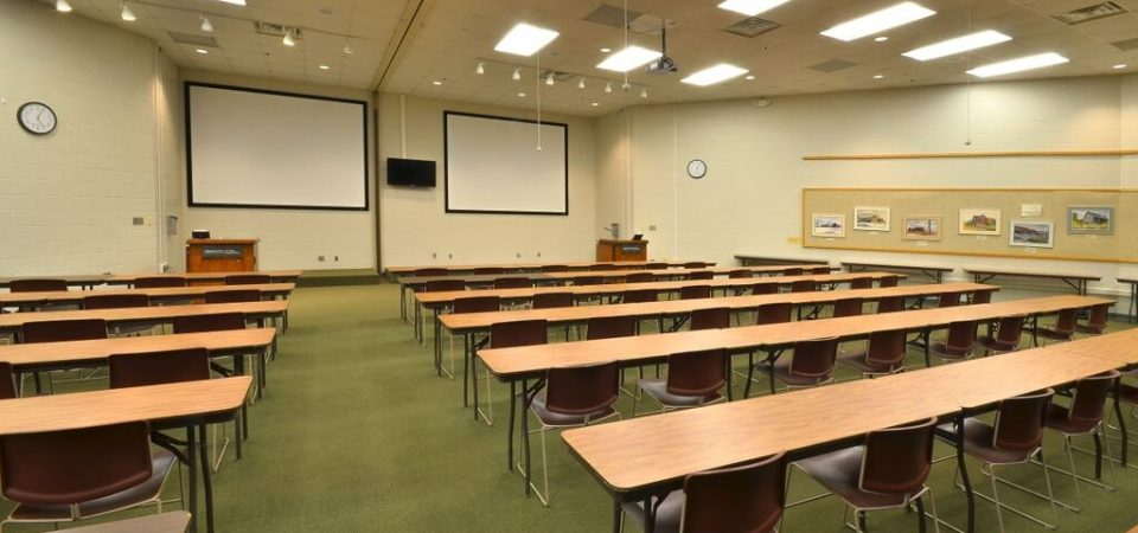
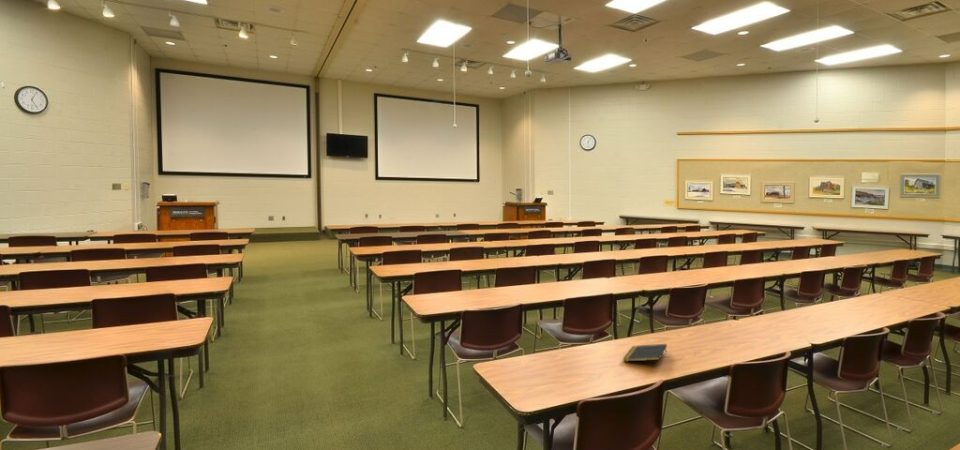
+ notepad (645, 352)
